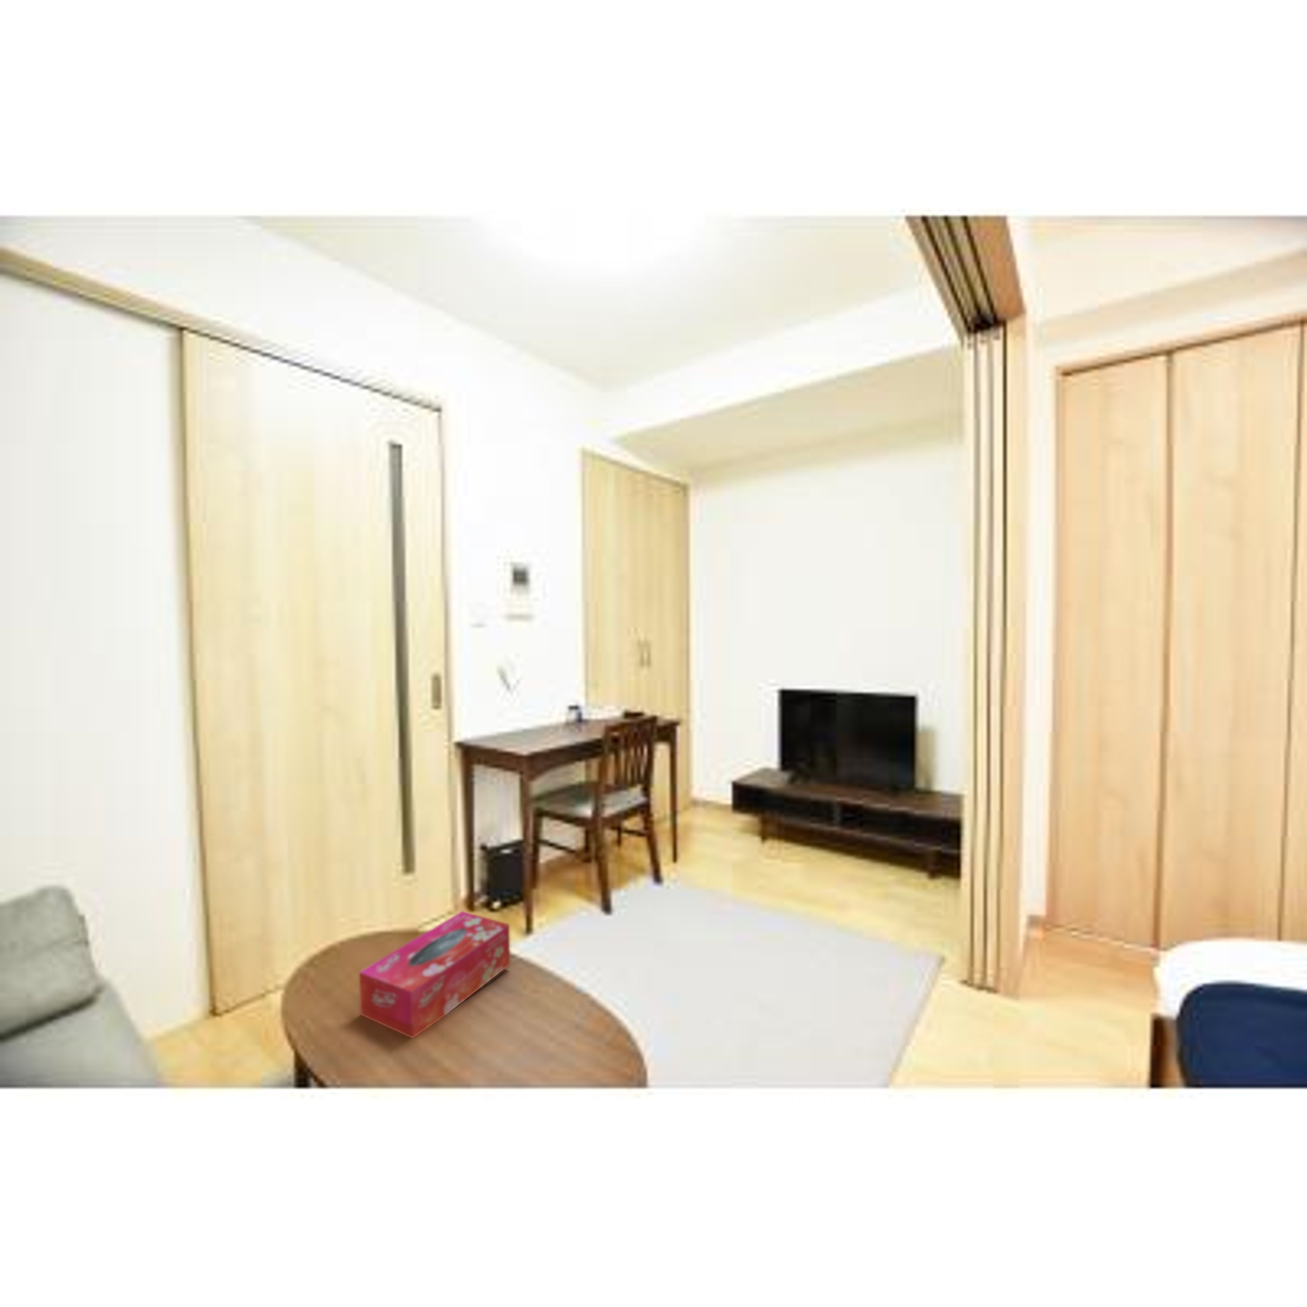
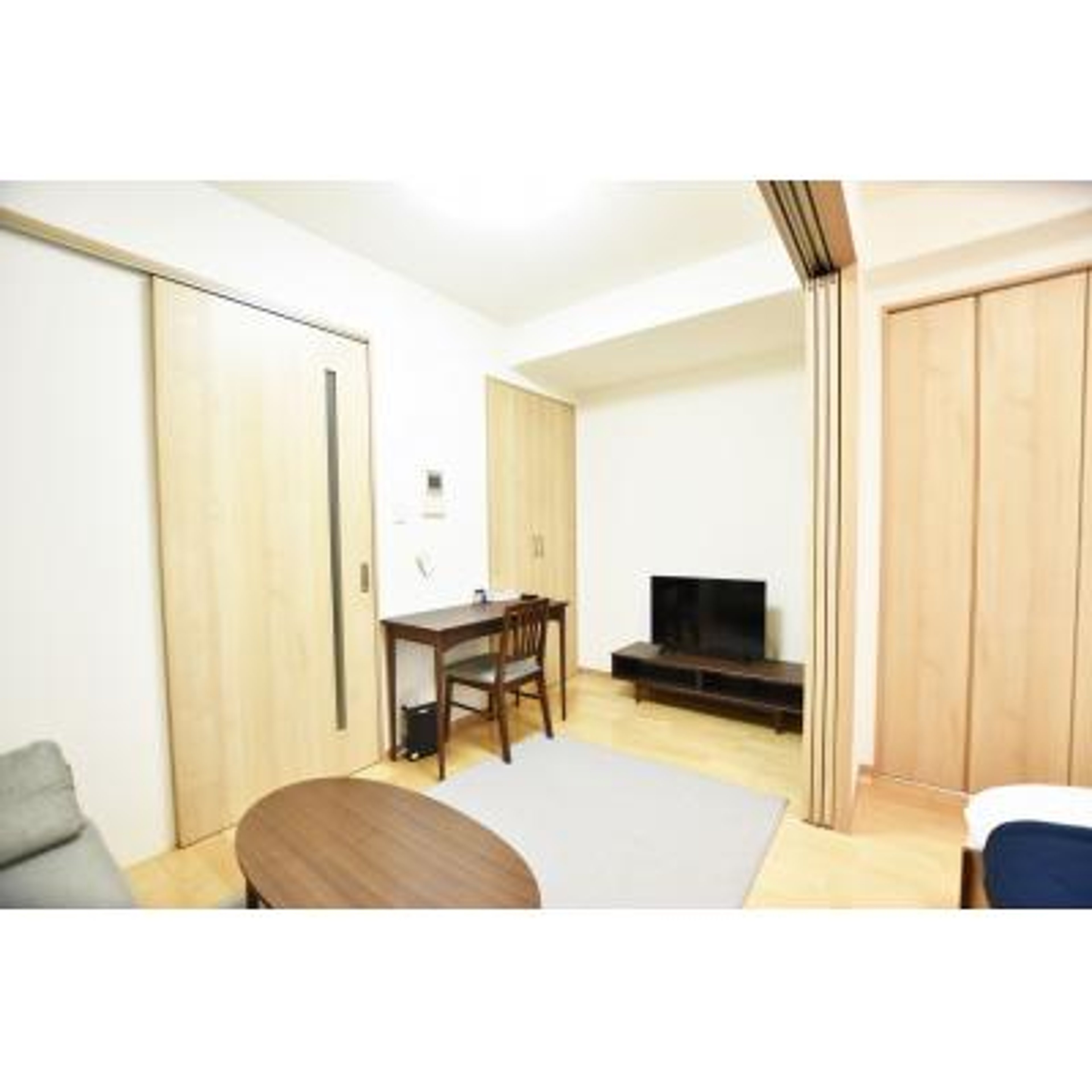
- tissue box (440, 968)
